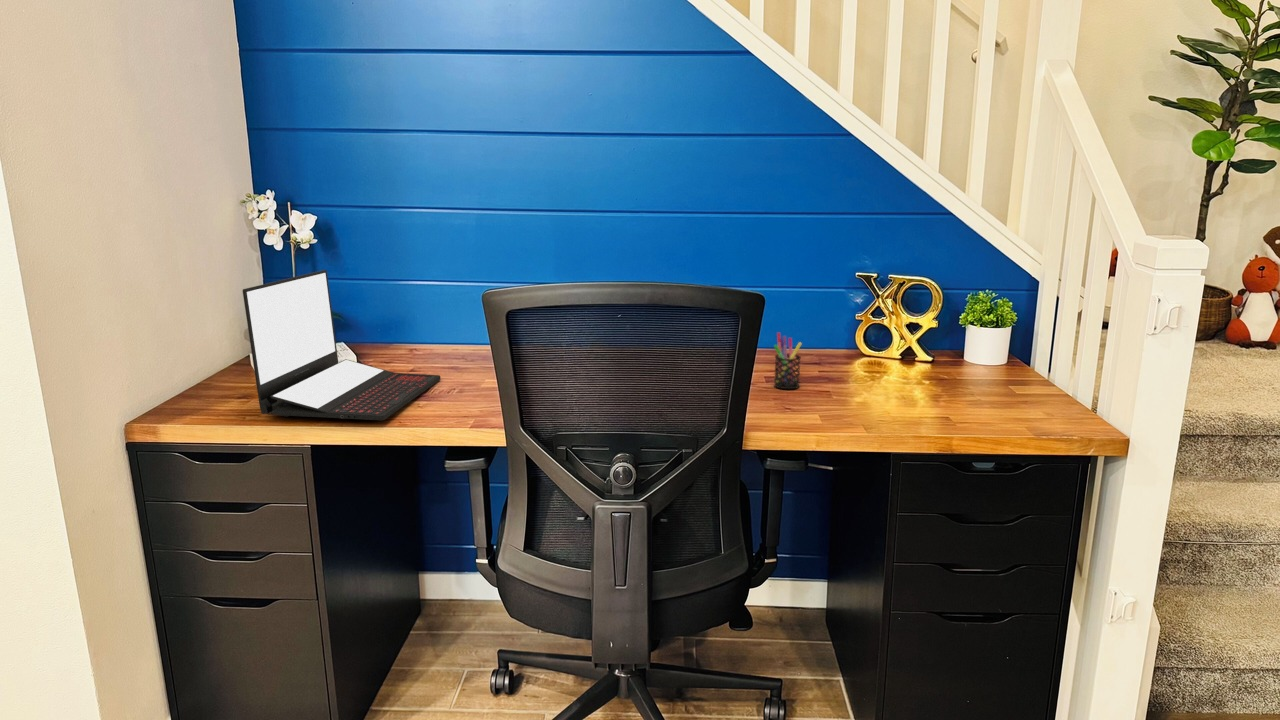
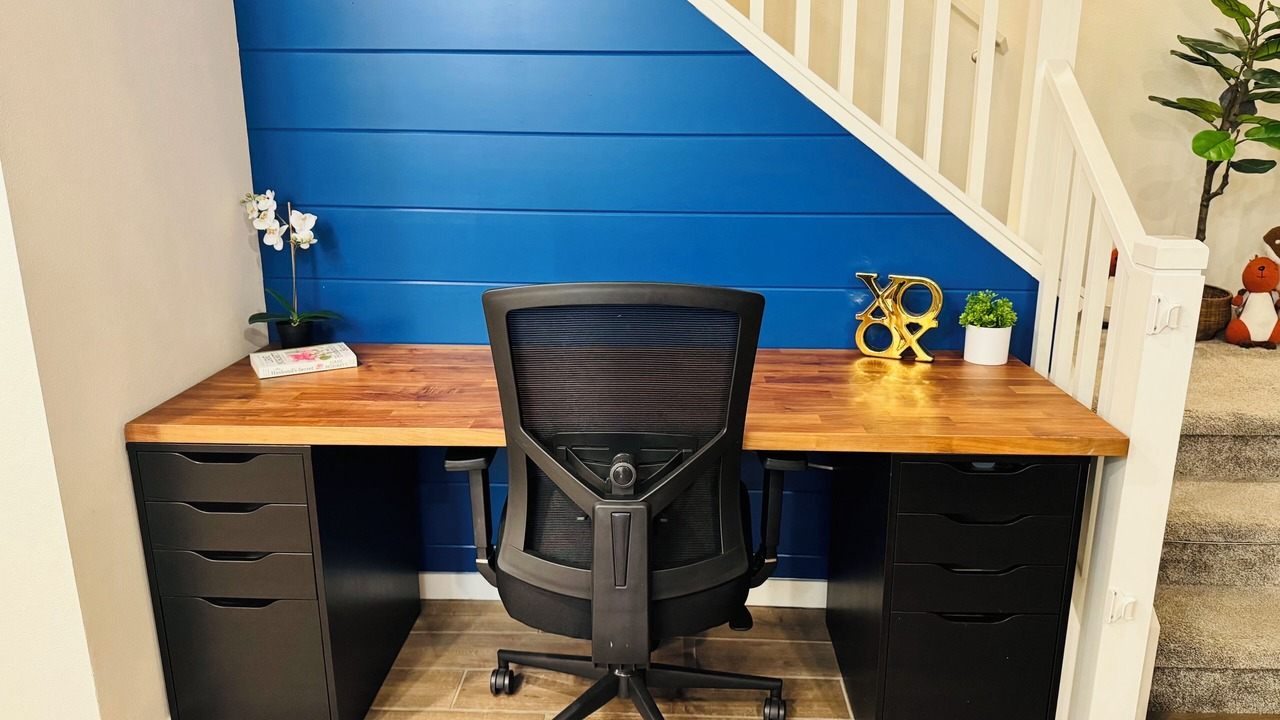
- laptop (335, 340)
- pen holder (784, 360)
